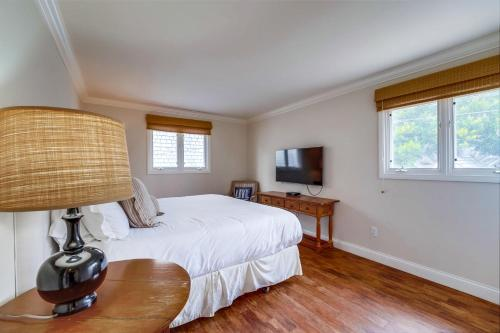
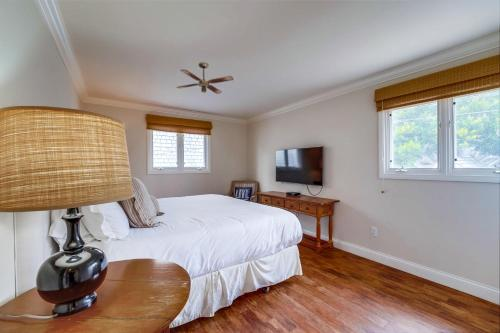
+ ceiling fan (203, 78)
